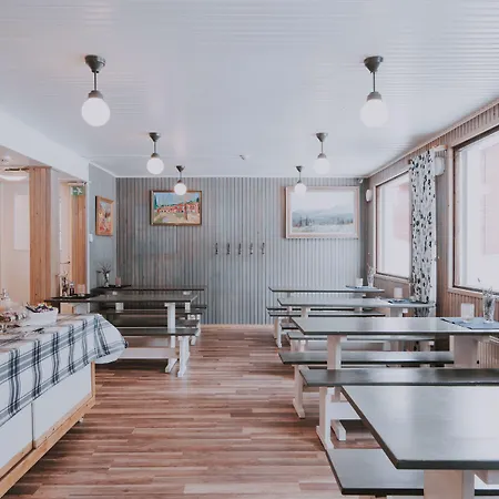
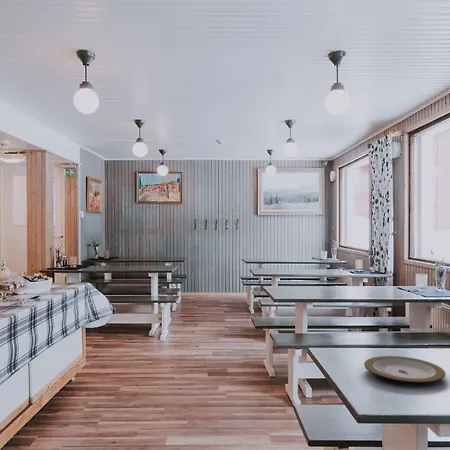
+ plate (403, 370)
